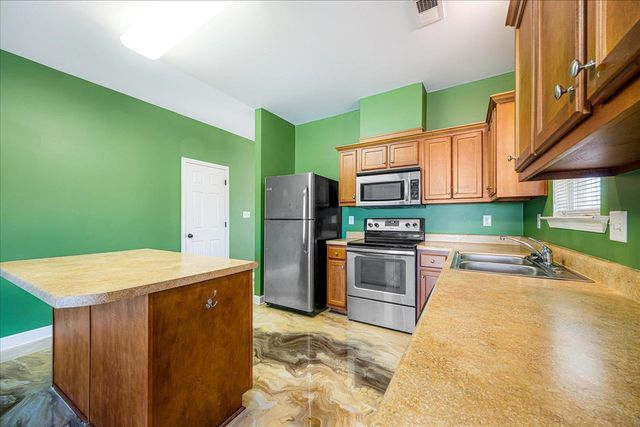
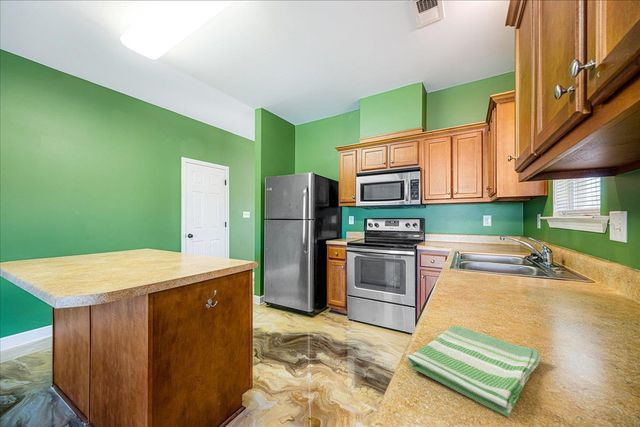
+ dish towel (473, 357)
